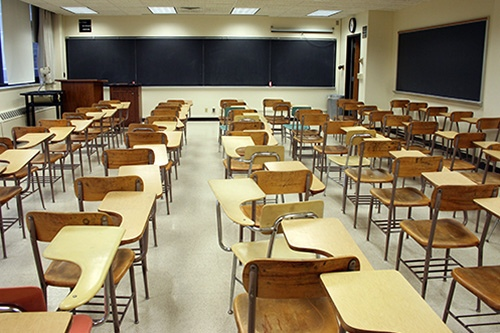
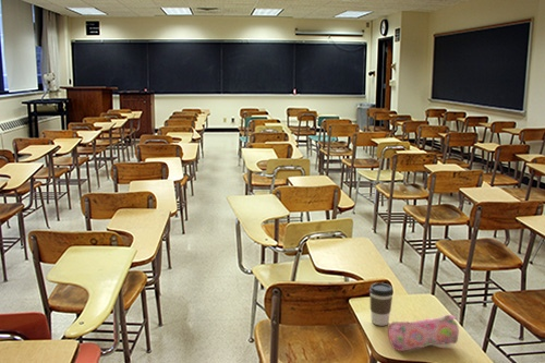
+ pencil case (424, 331)
+ coffee cup (380, 304)
